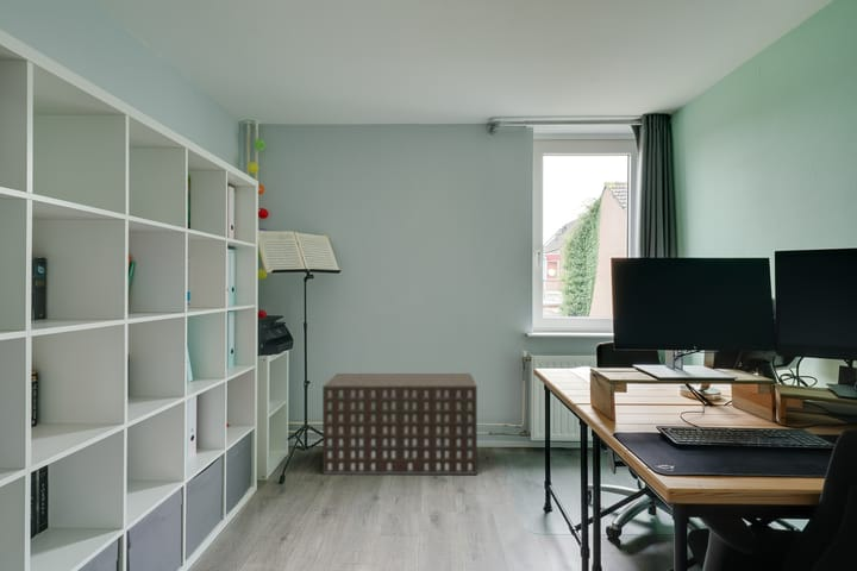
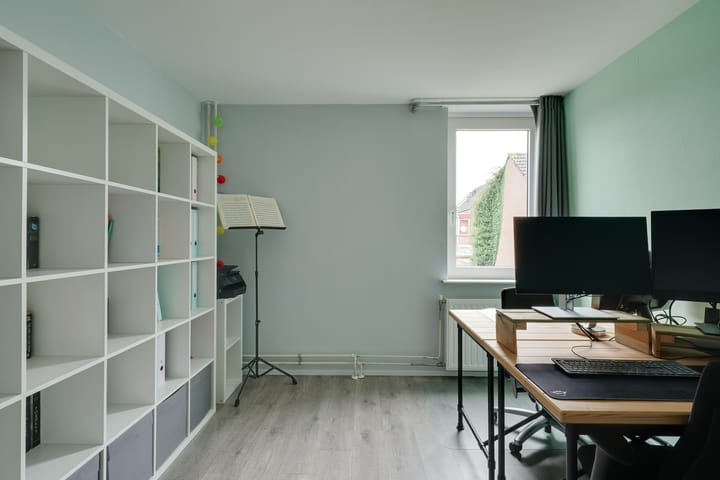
- architectural model (401, 419)
